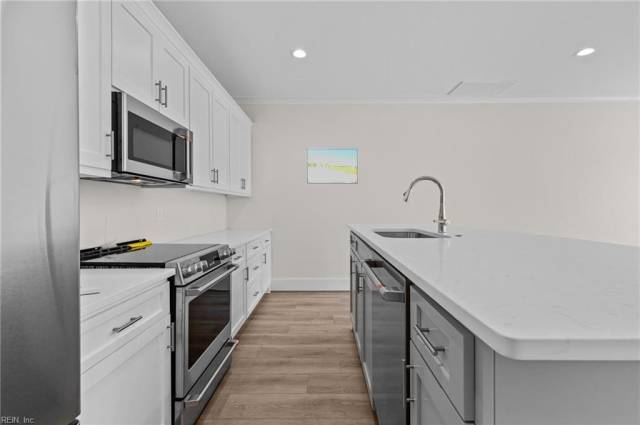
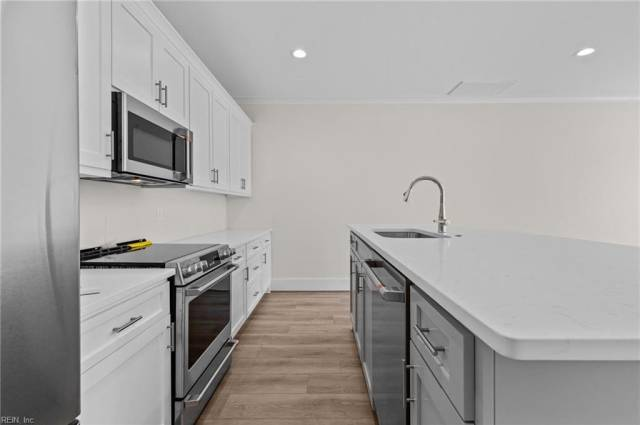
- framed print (332, 166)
